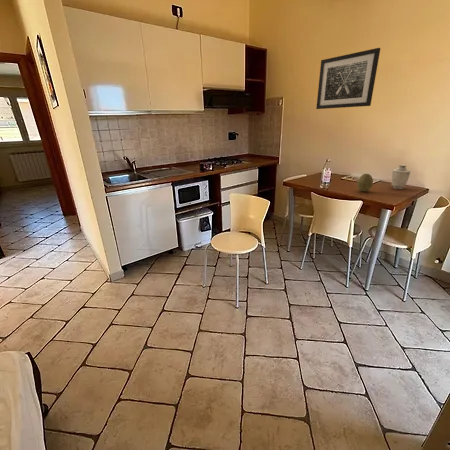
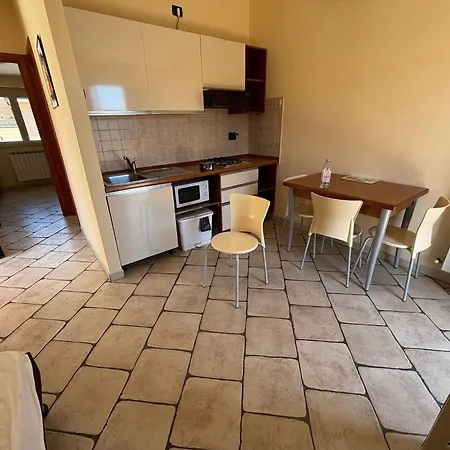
- fruit (365, 182)
- vase (400, 176)
- wall art (344, 82)
